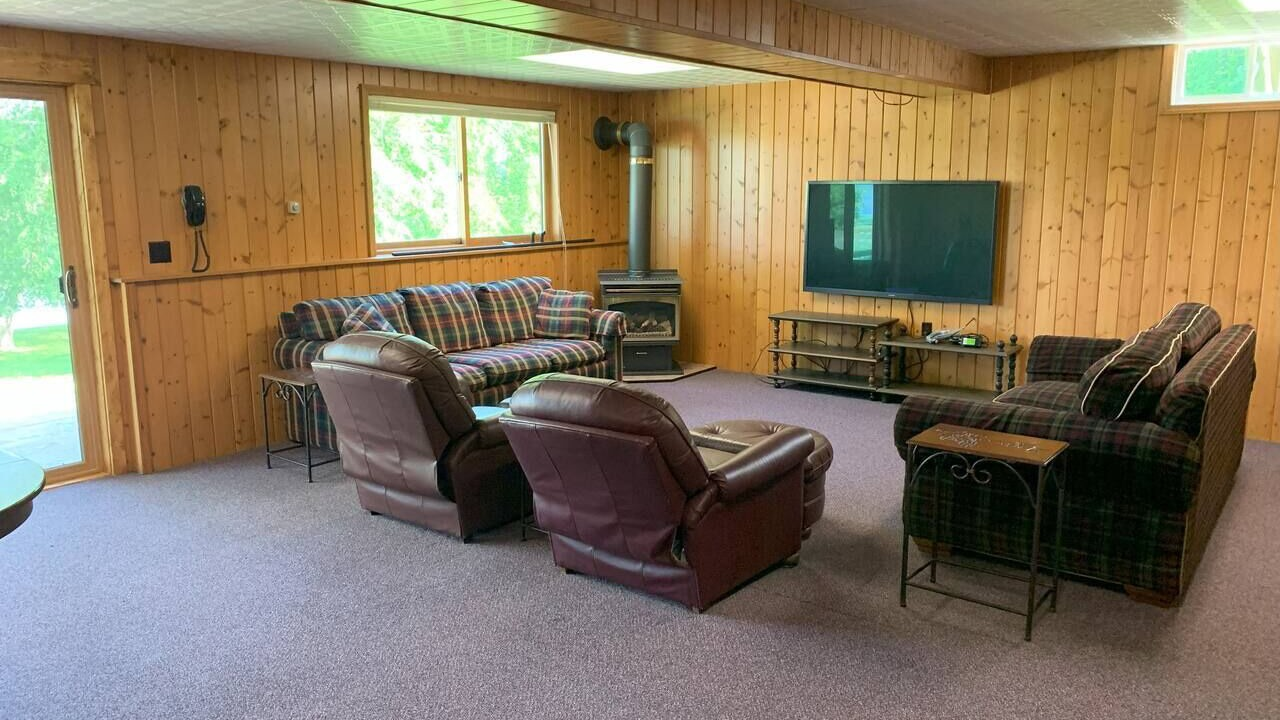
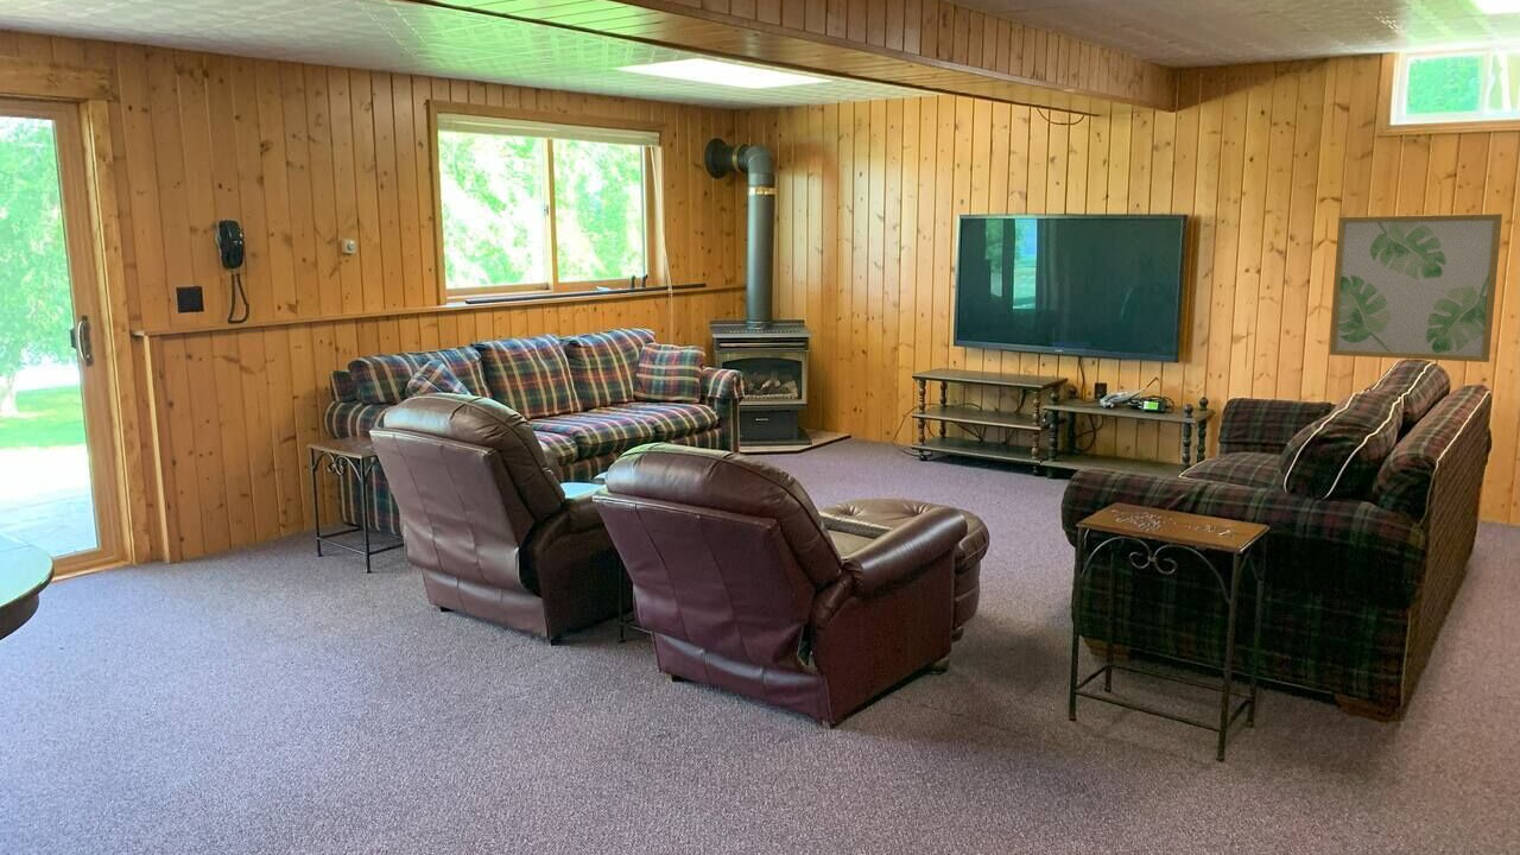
+ wall art (1412, 287)
